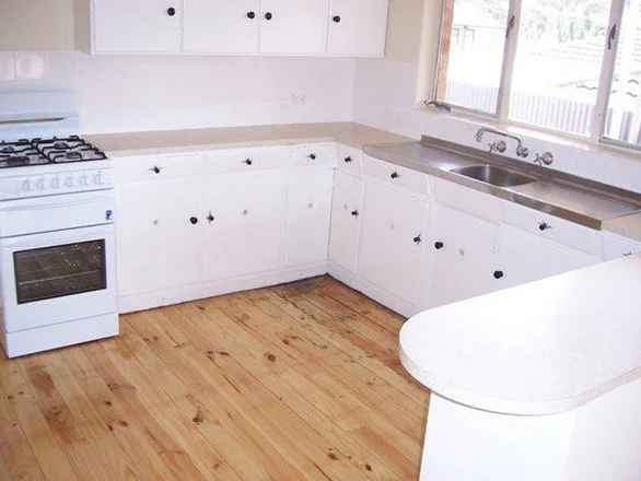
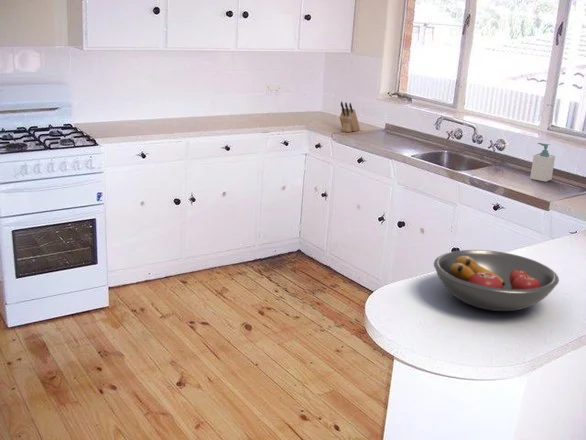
+ soap bottle (543, 161)
+ knife block (349, 115)
+ fruit bowl (493, 280)
